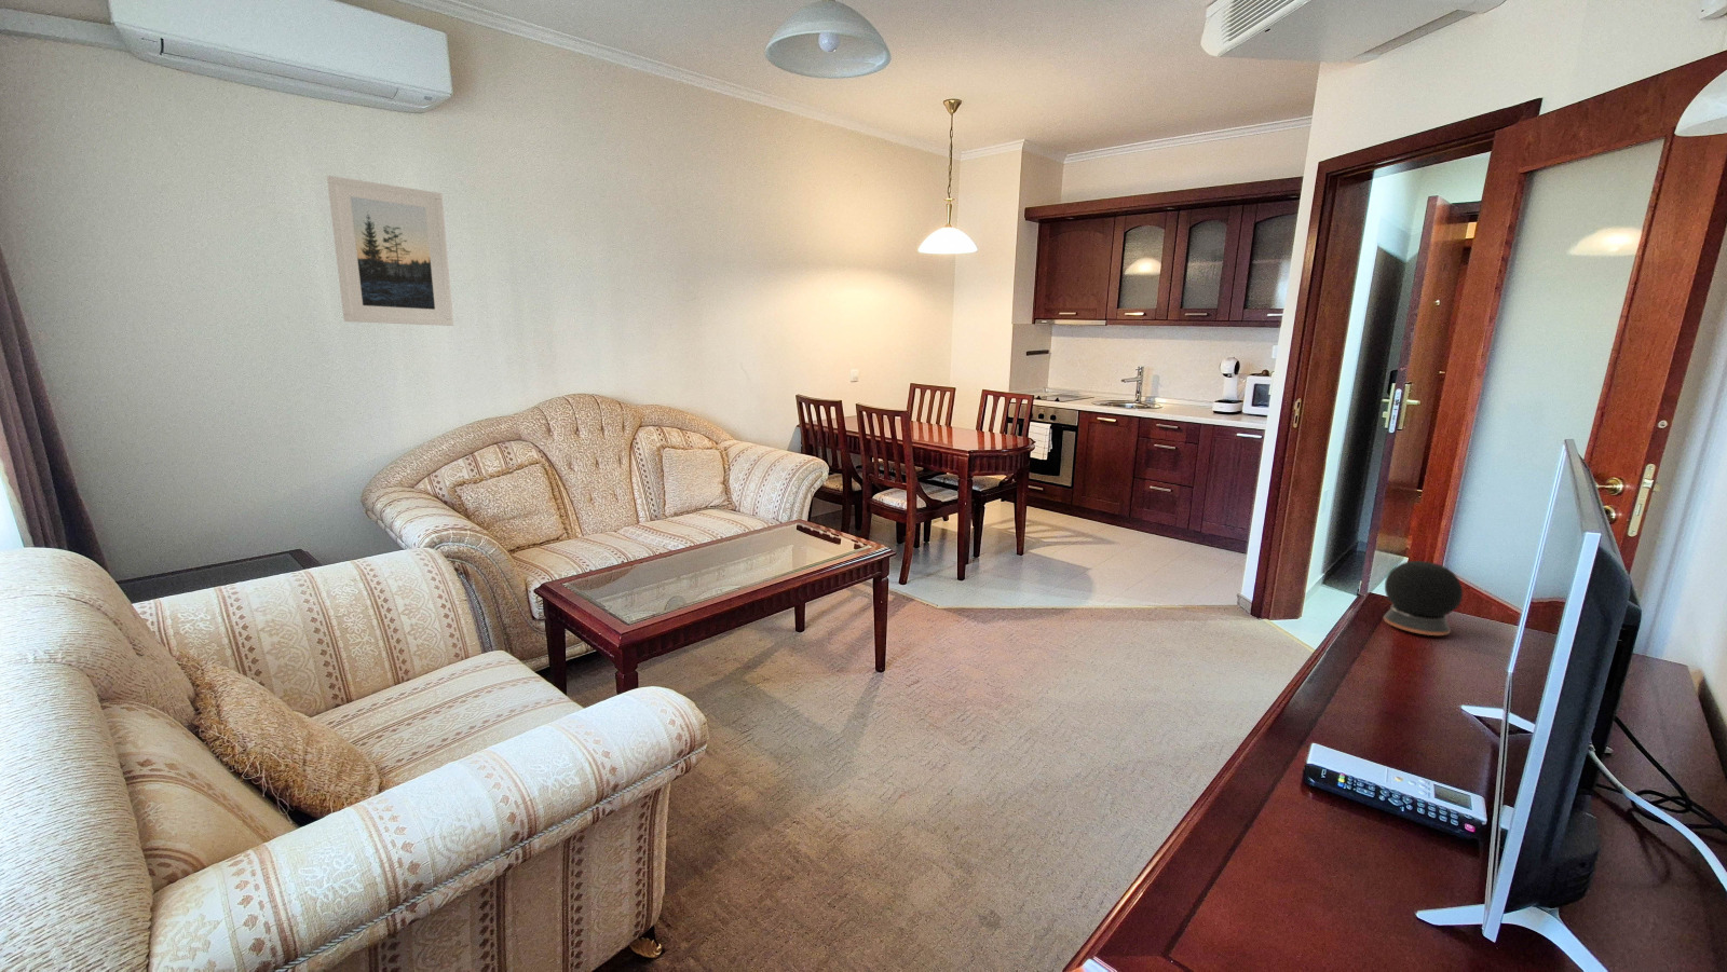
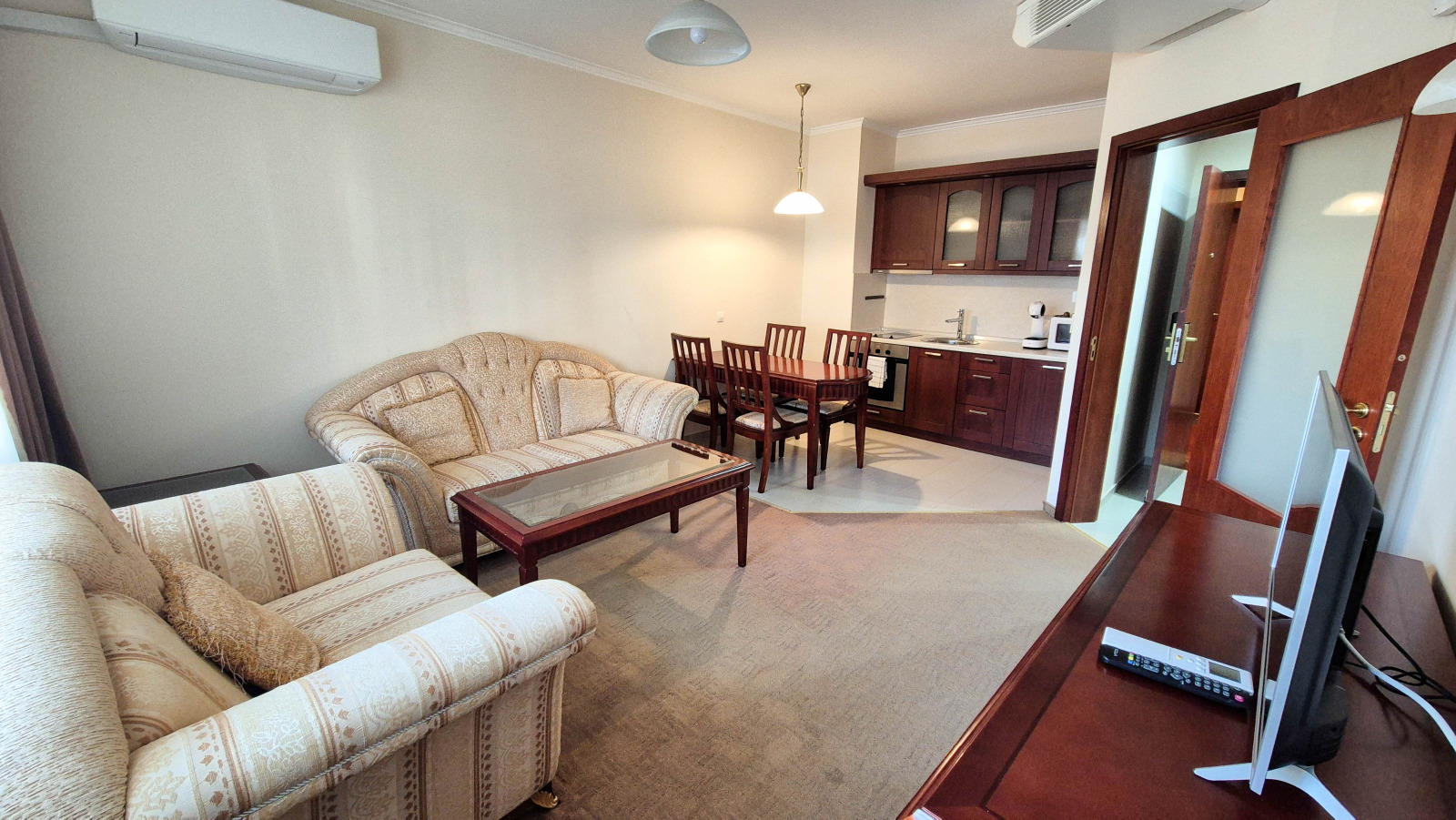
- speaker (1421, 594)
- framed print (394, 256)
